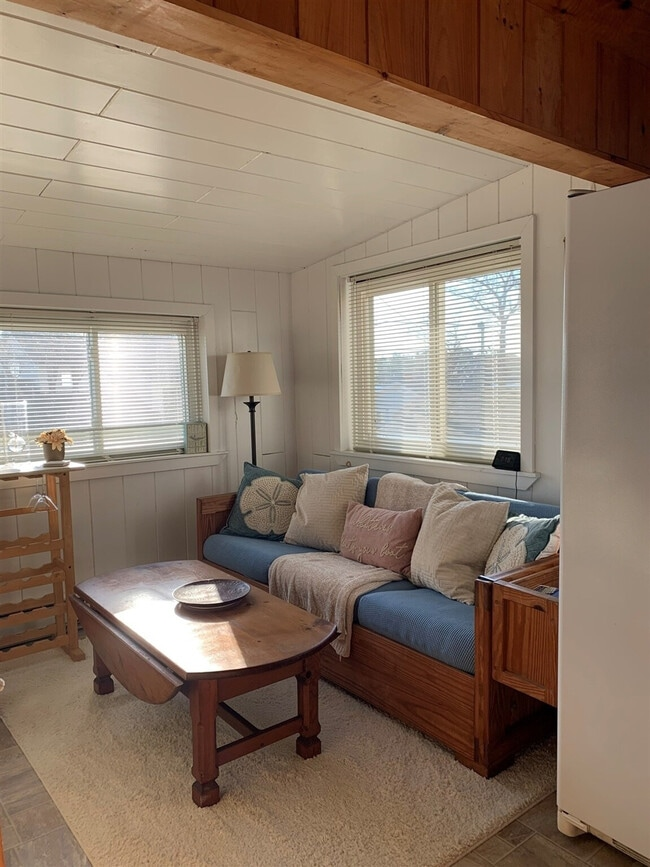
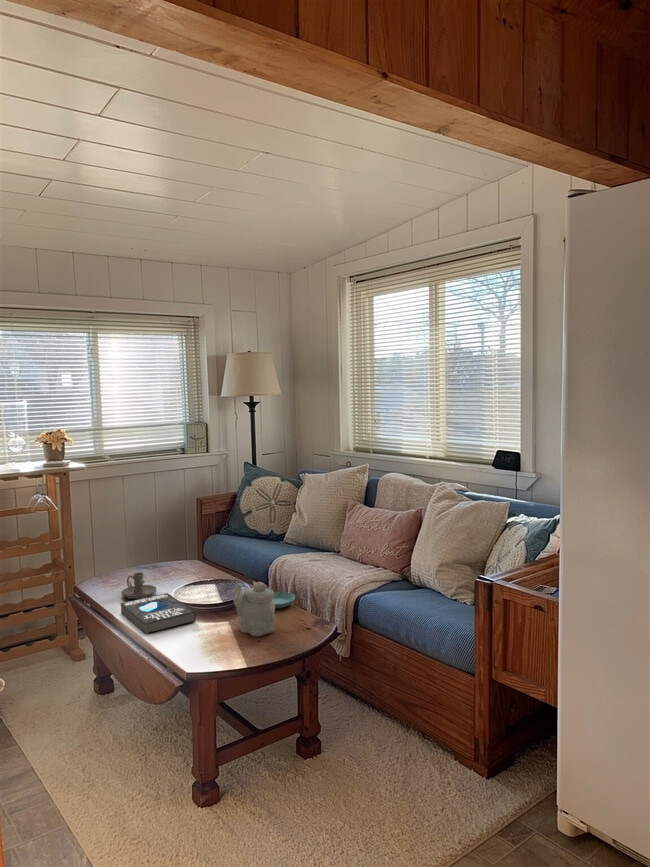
+ teapot (252, 604)
+ book (157, 611)
+ saucer (277, 600)
+ candle holder (136, 584)
